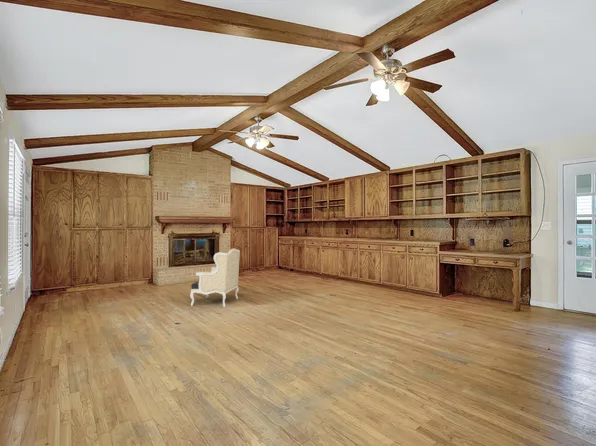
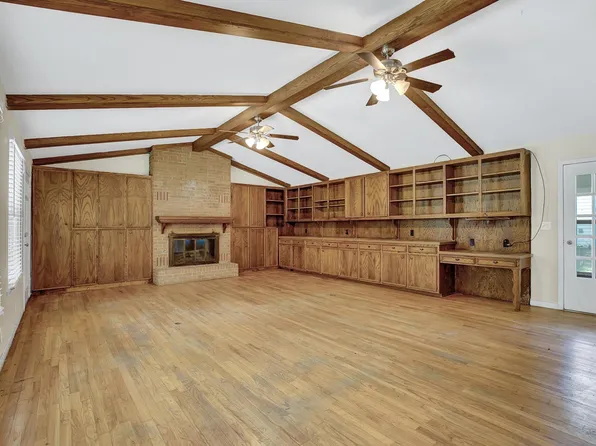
- armchair (216, 275)
